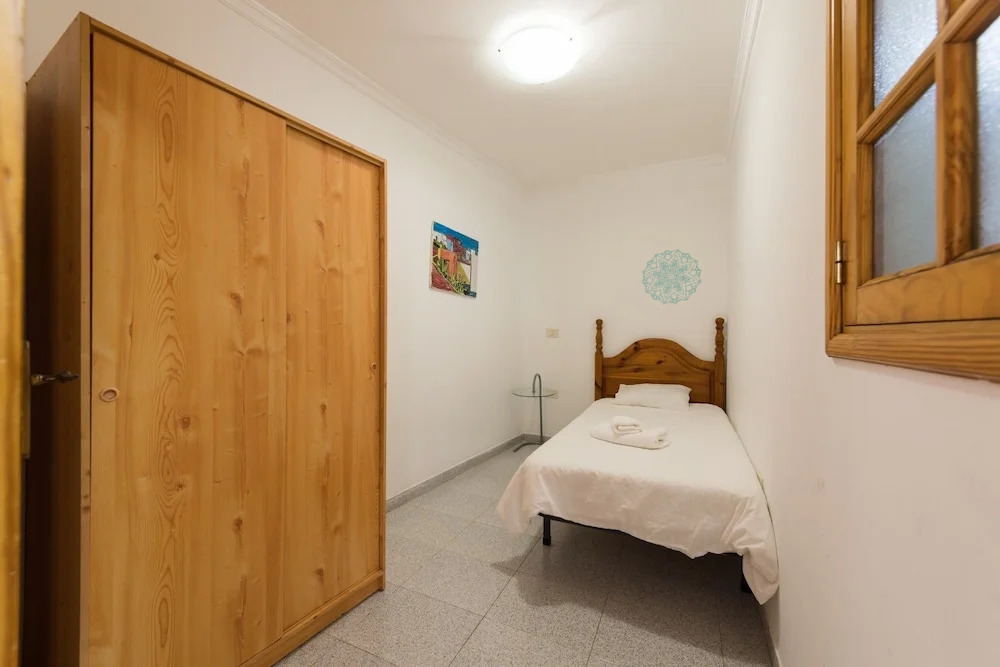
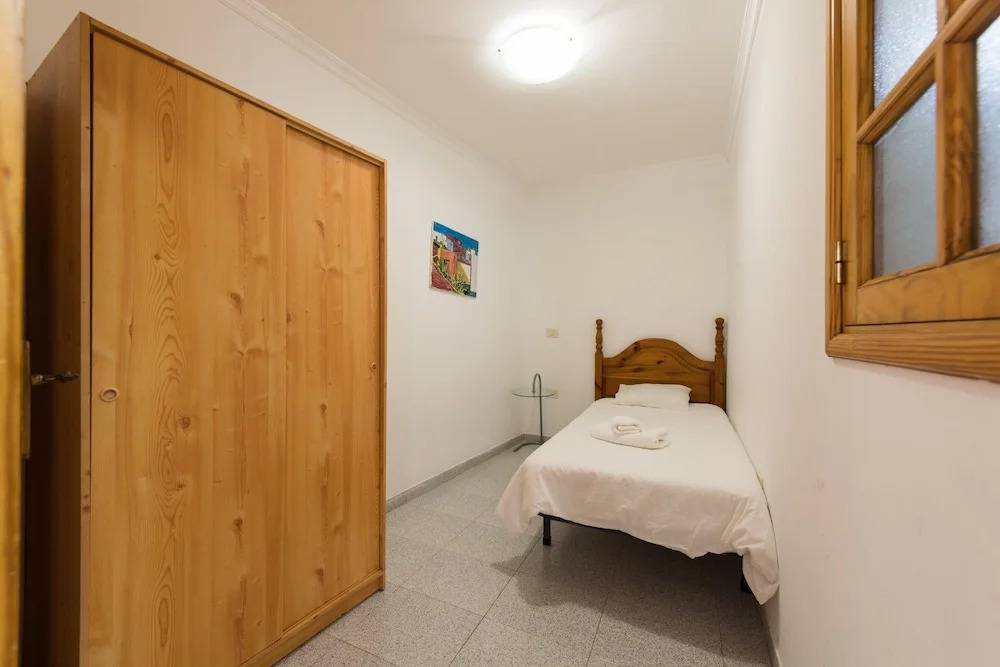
- wall decoration (671, 277)
